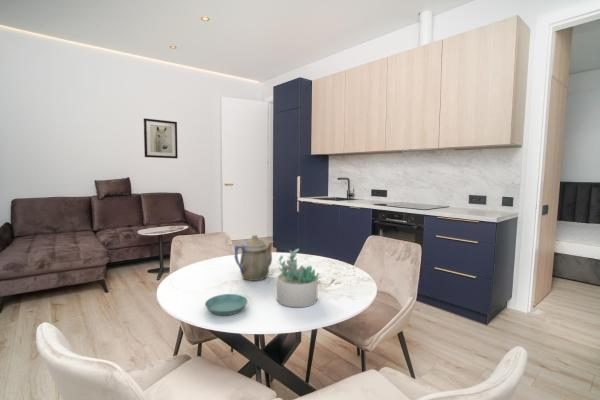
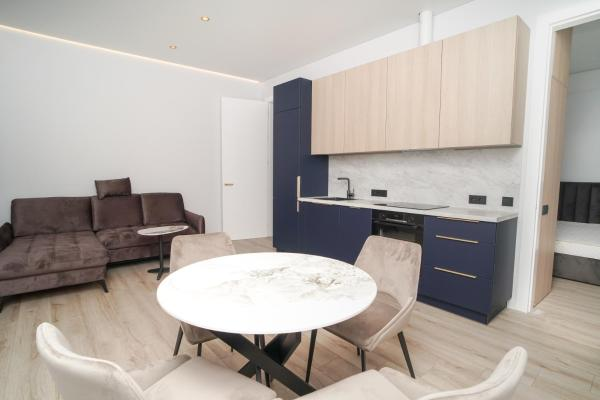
- succulent plant (297, 273)
- saucer (226, 305)
- teapot (254, 256)
- wall art (161, 139)
